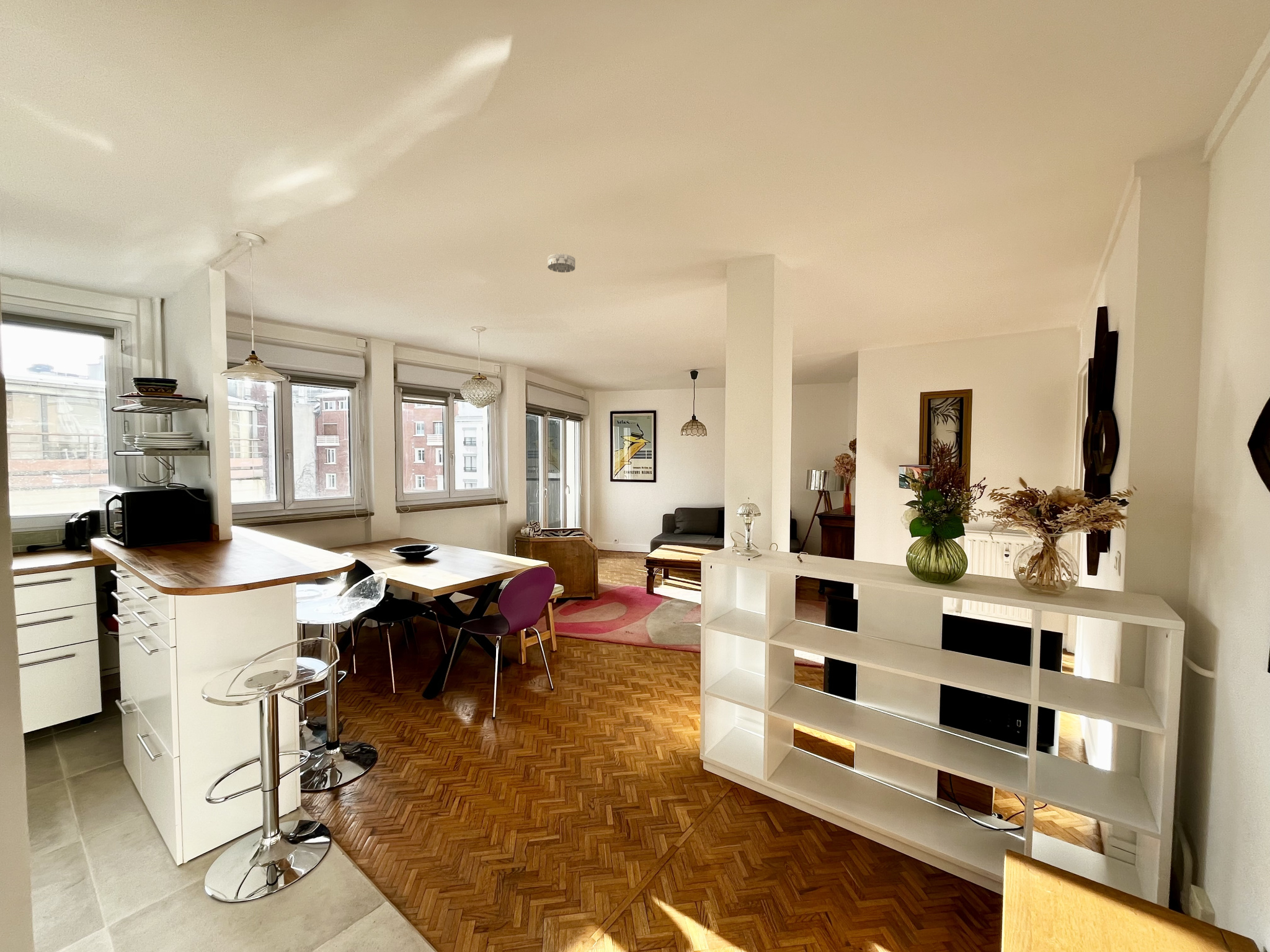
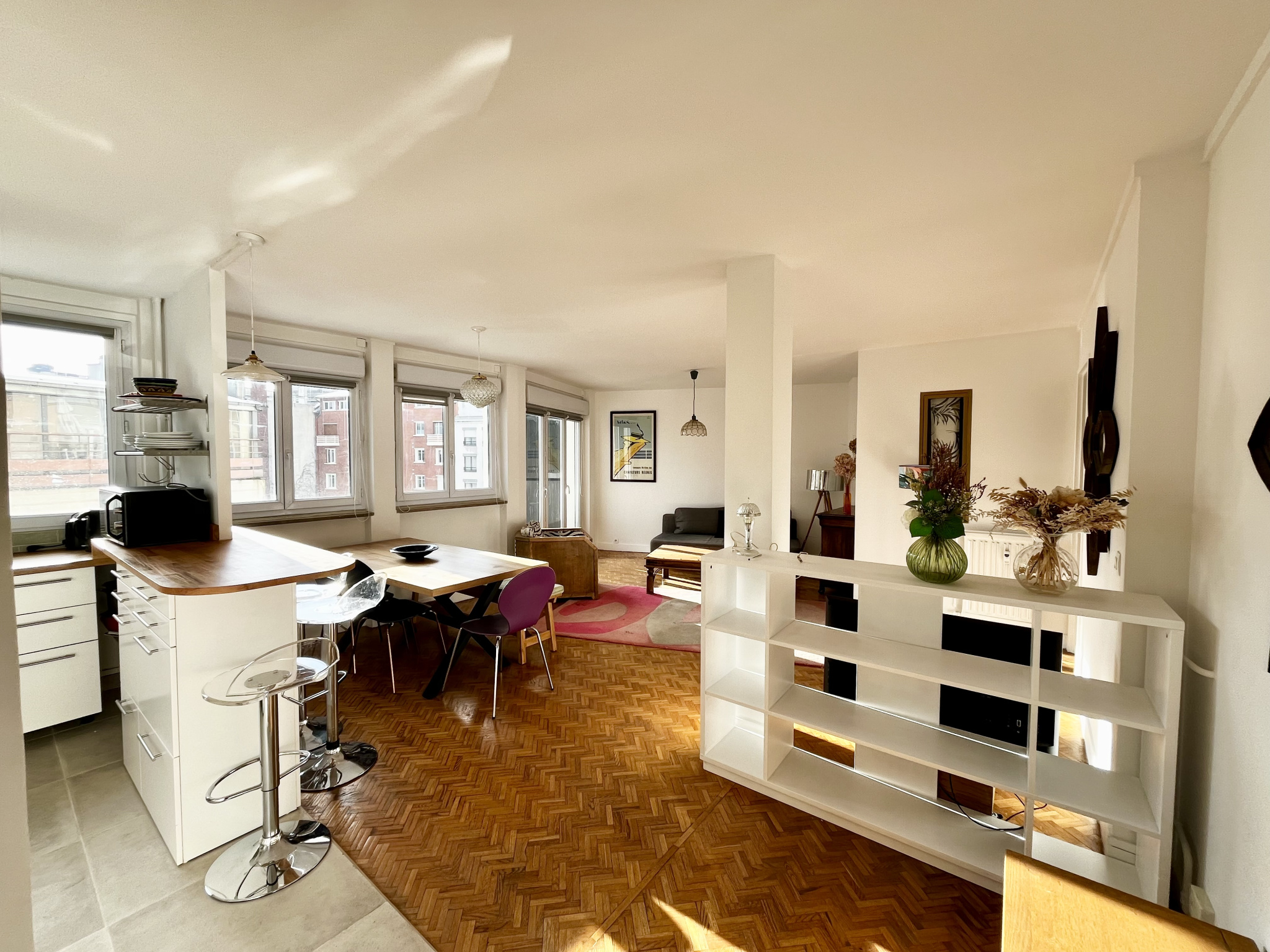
- smoke detector (561, 262)
